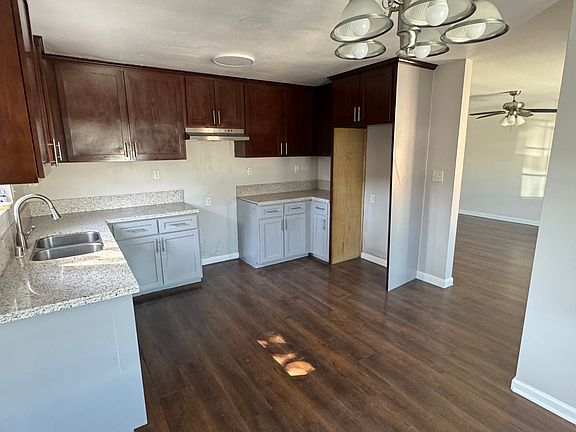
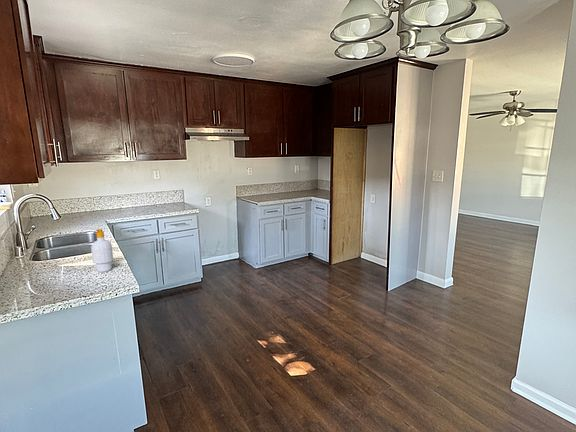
+ soap bottle (102, 249)
